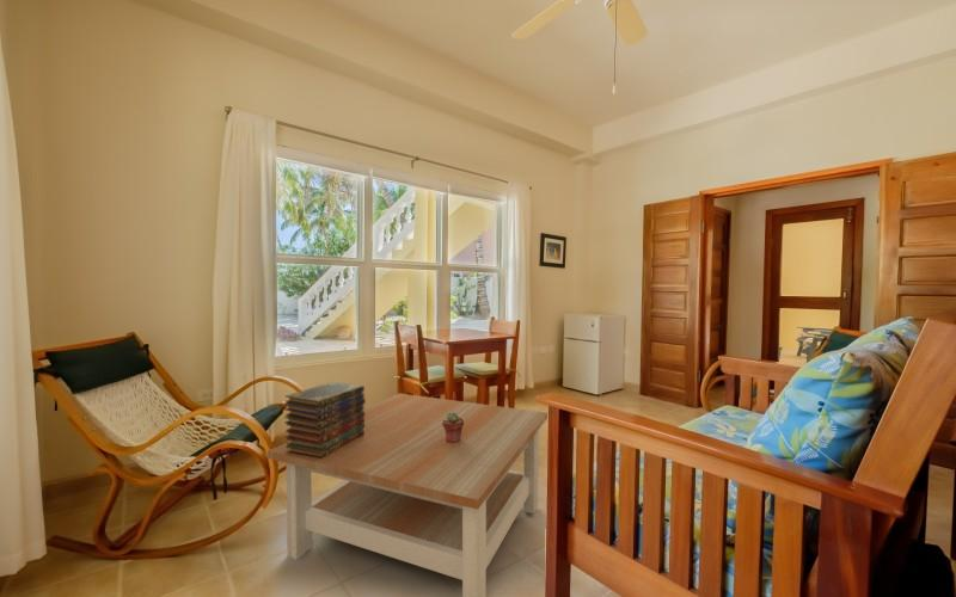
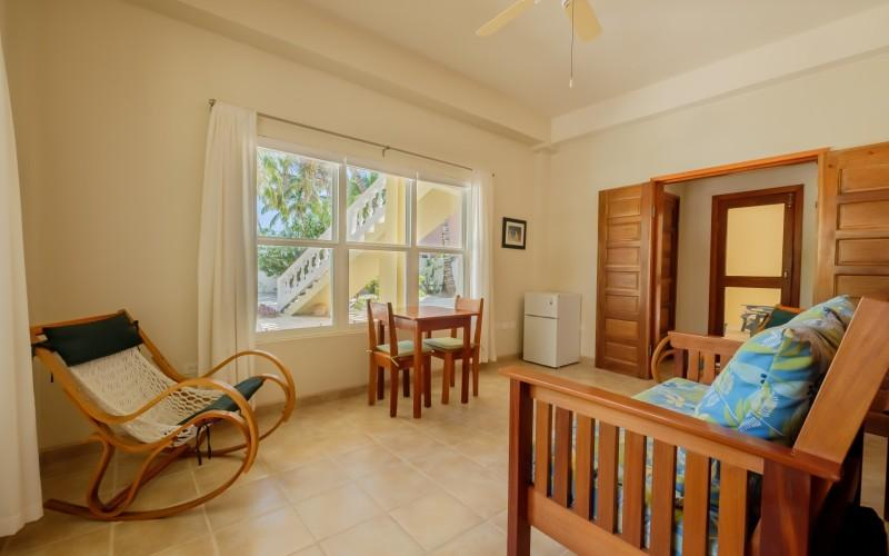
- book stack (326, 416)
- coffee table (425, 479)
- potted succulent (453, 425)
